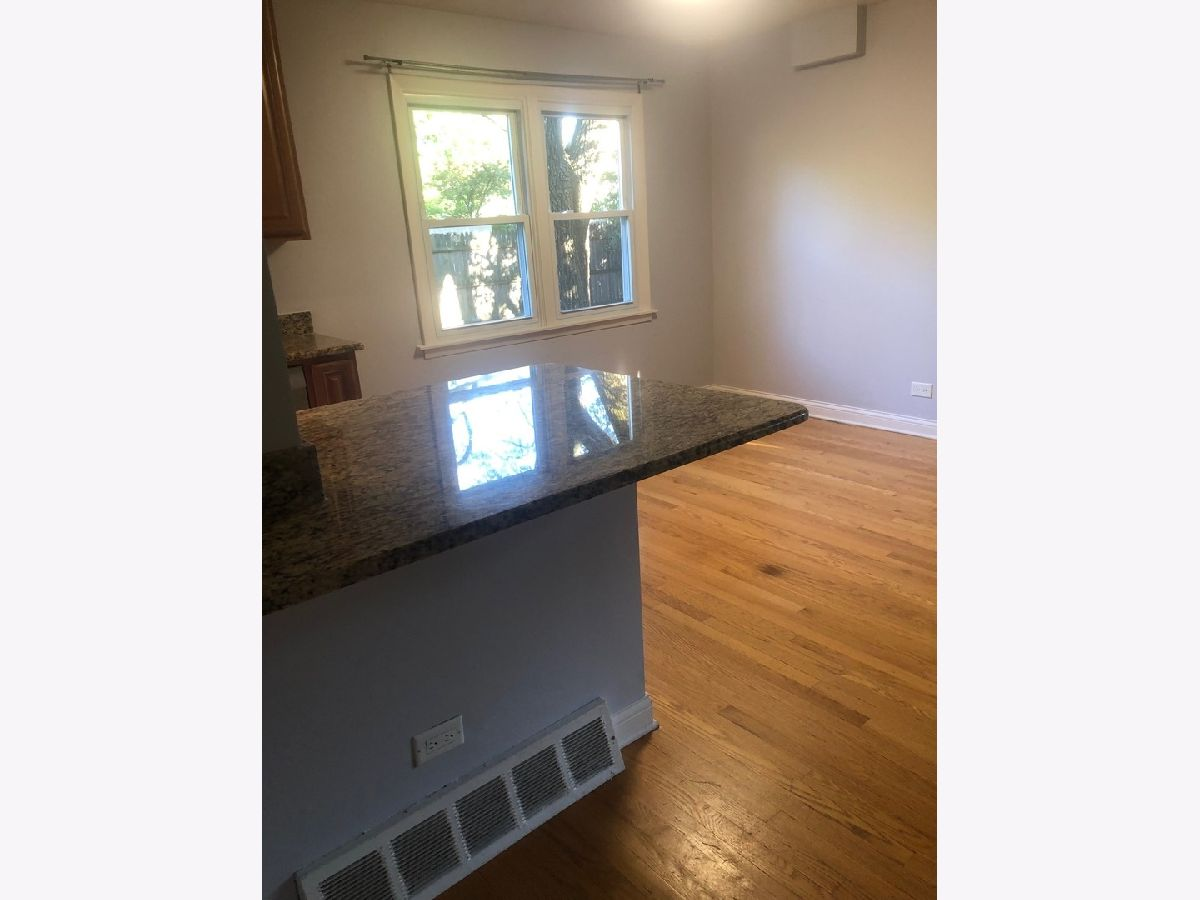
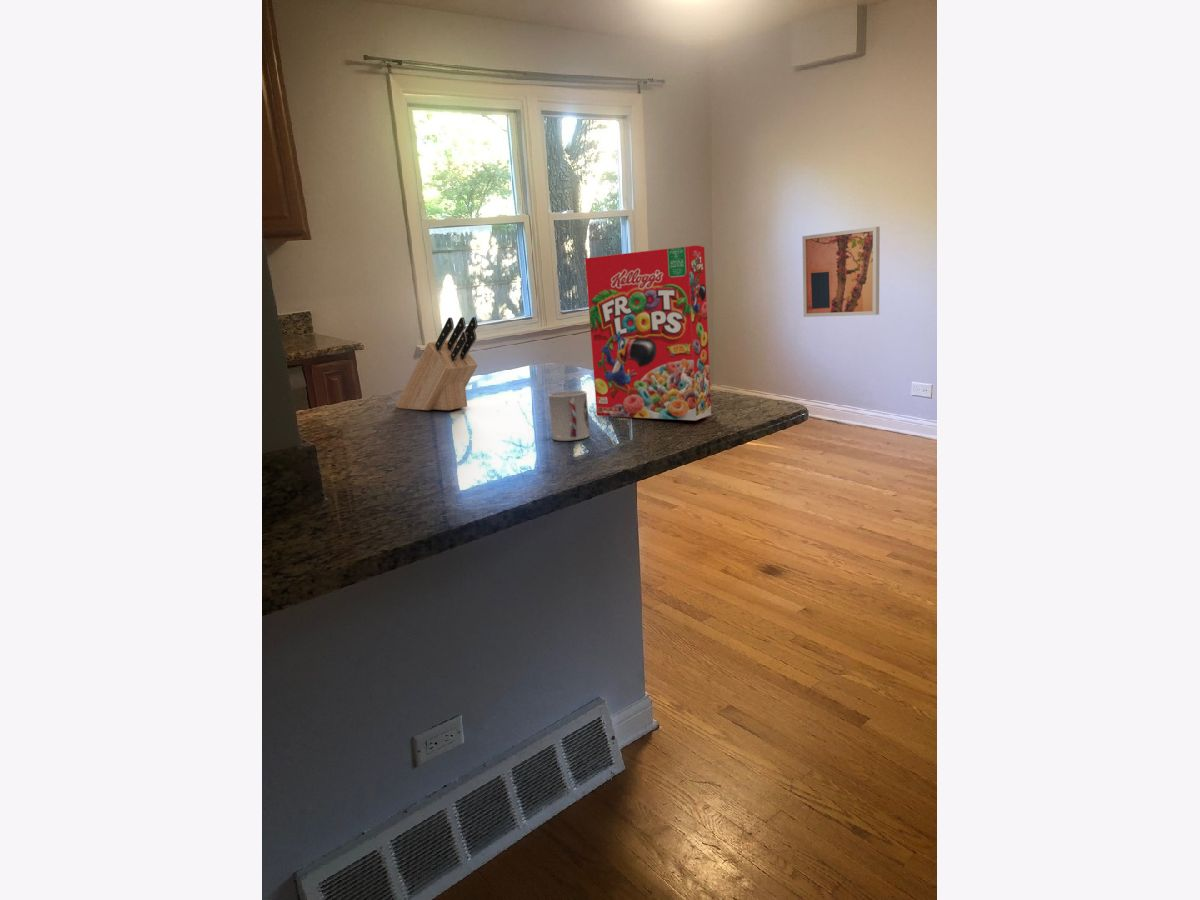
+ cereal box (647, 335)
+ cup (570, 416)
+ wall art (839, 274)
+ knife block (437, 363)
